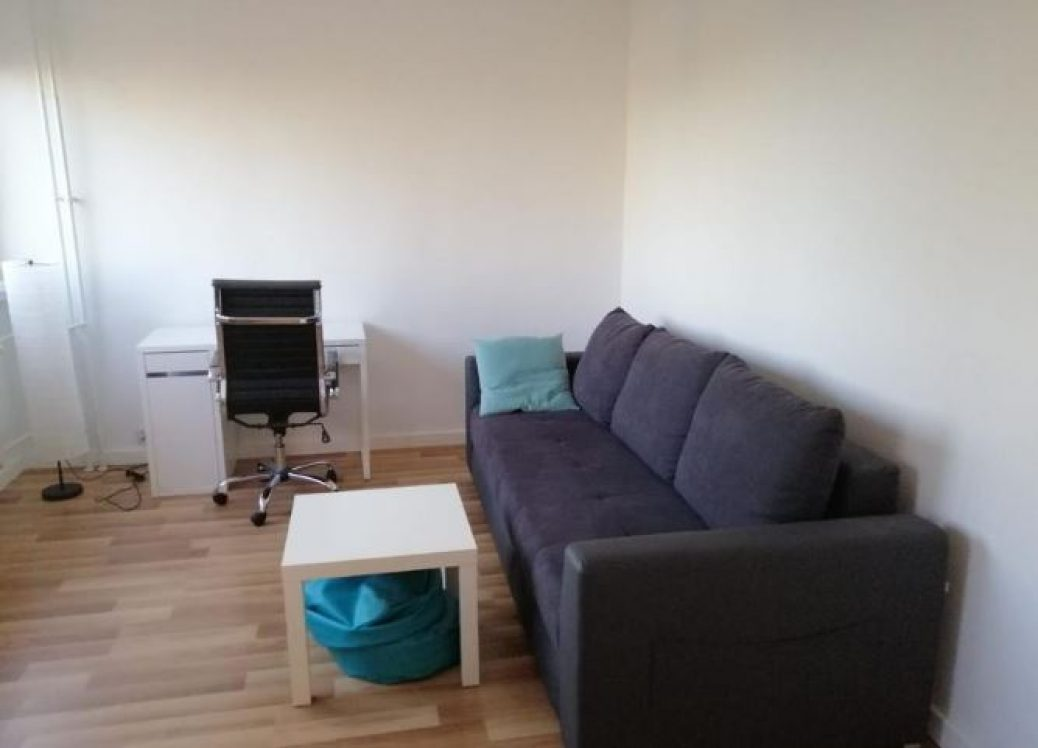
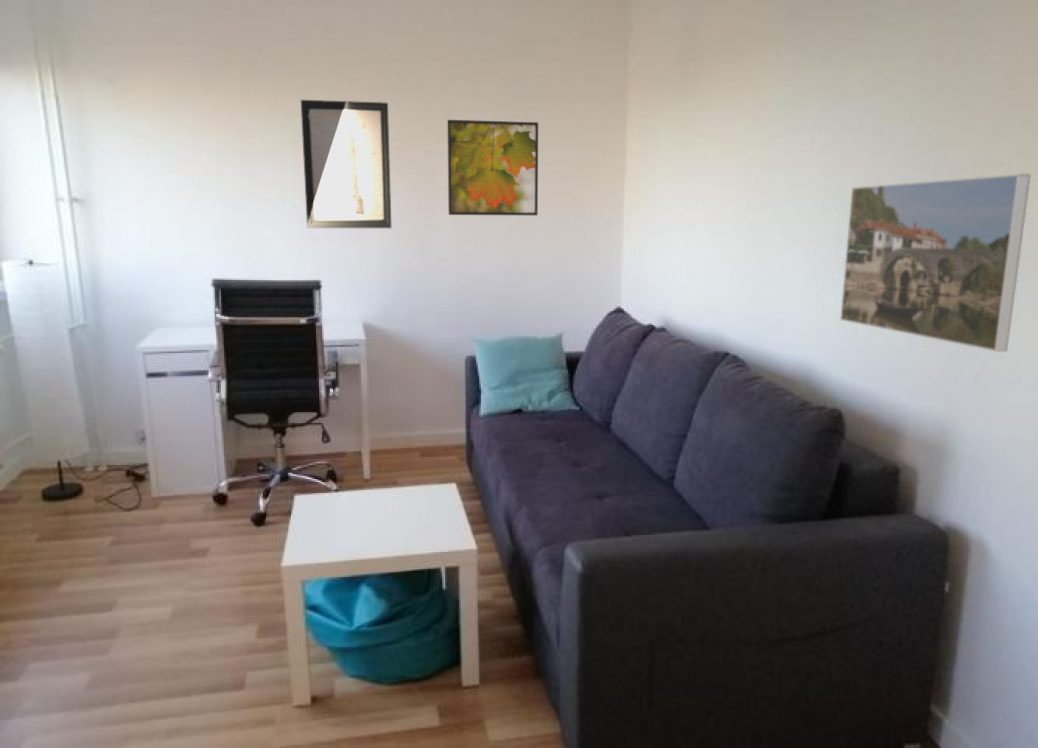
+ wall art (347, 165)
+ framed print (493, 168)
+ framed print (919, 259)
